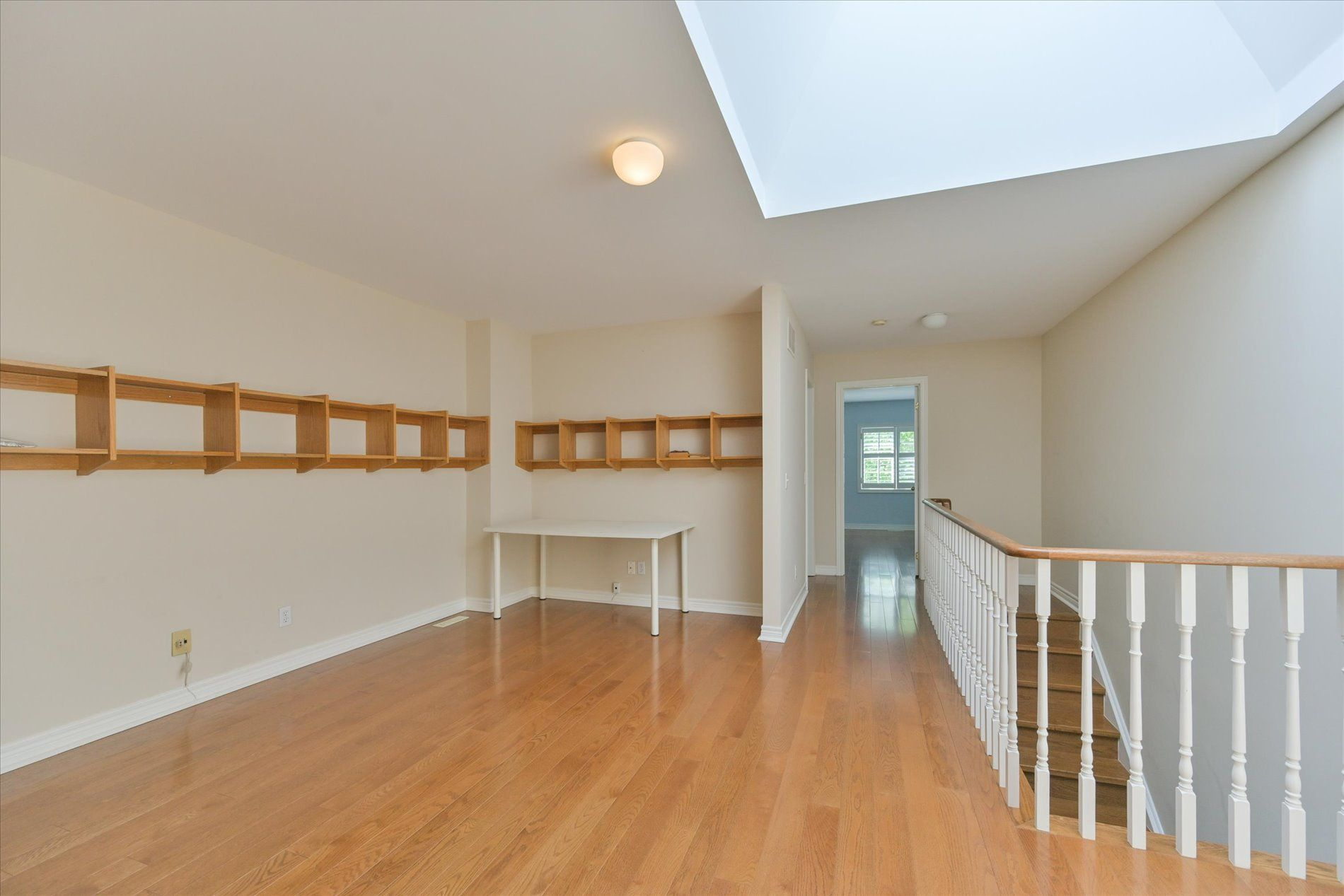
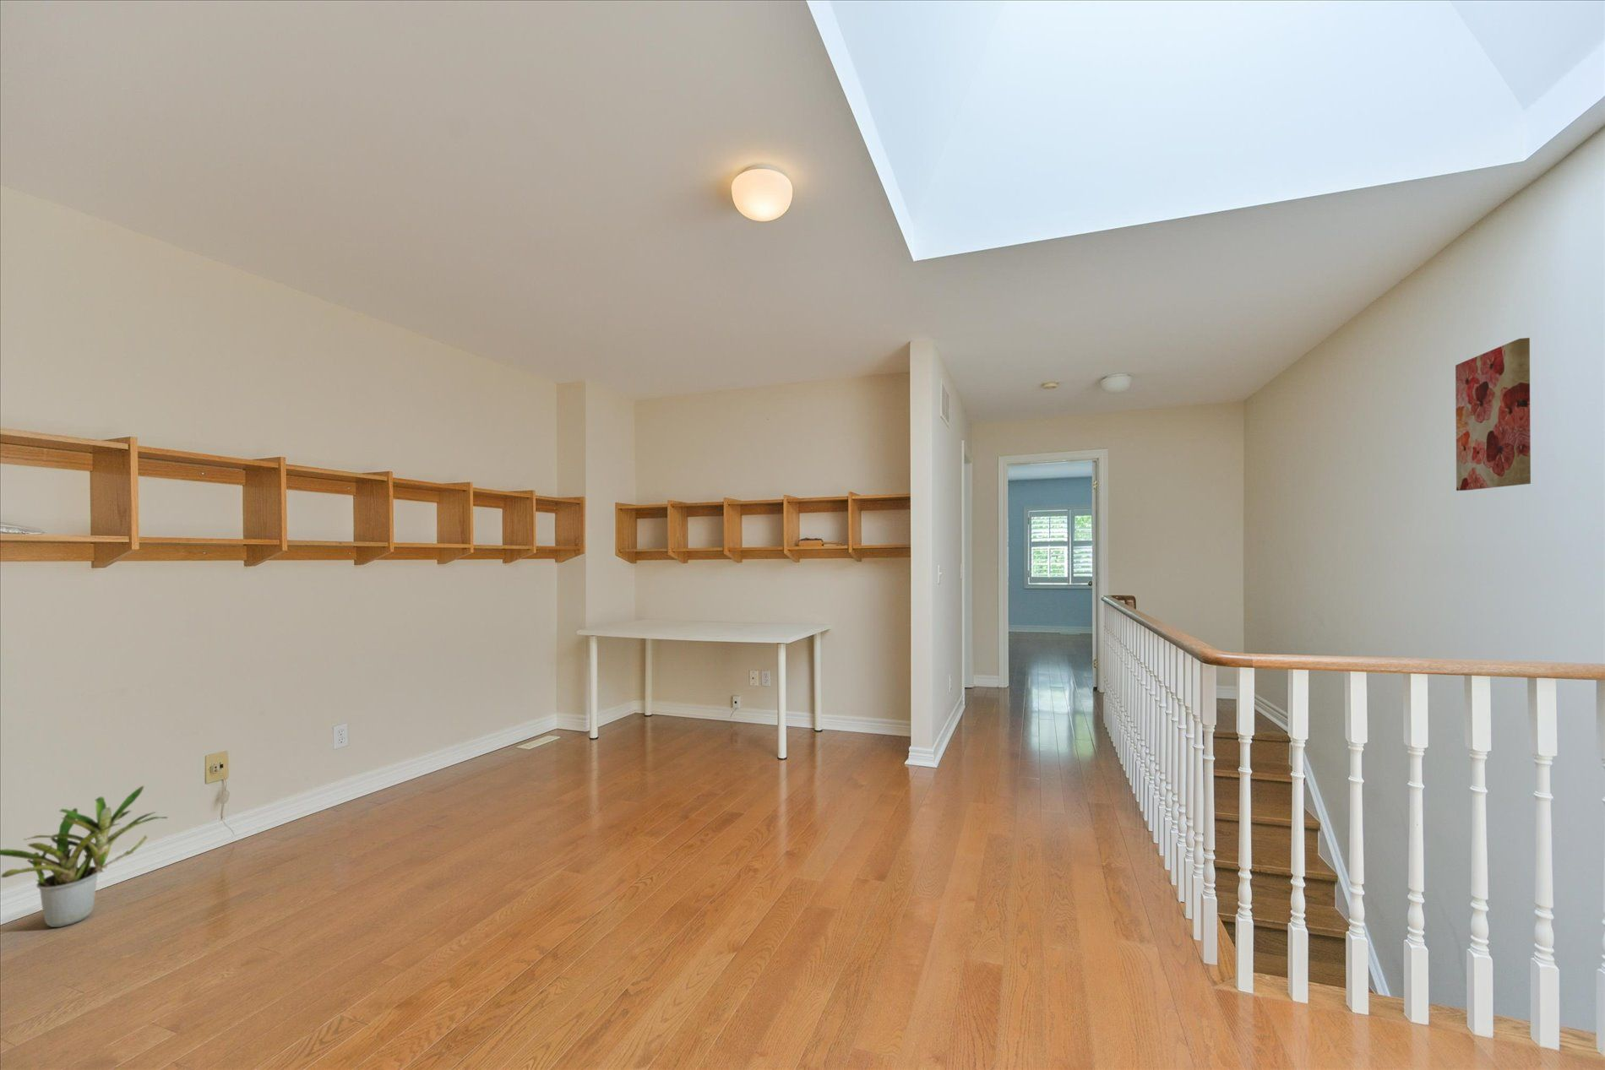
+ wall art (1490, 419)
+ potted plant (85, 857)
